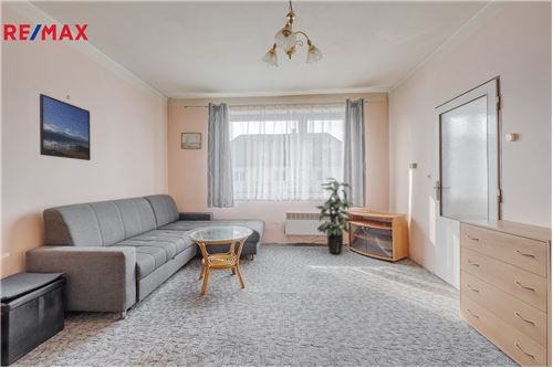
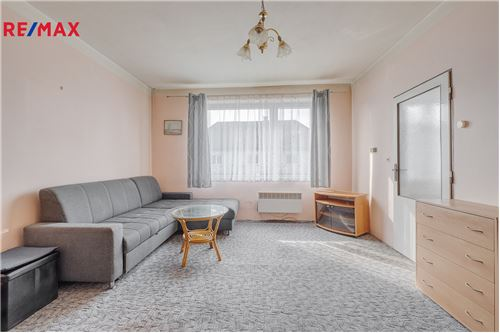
- indoor plant (333, 214)
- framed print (67, 130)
